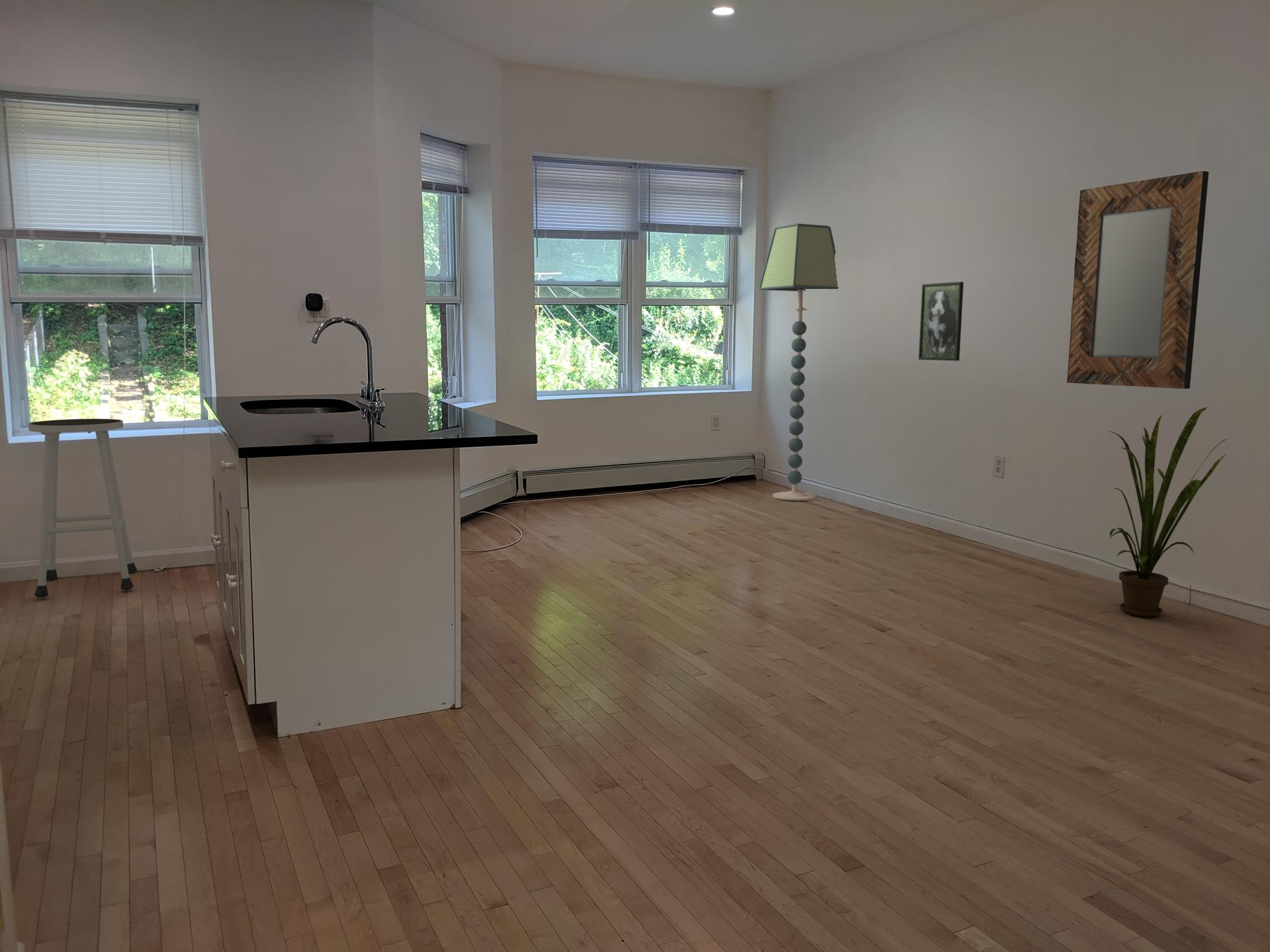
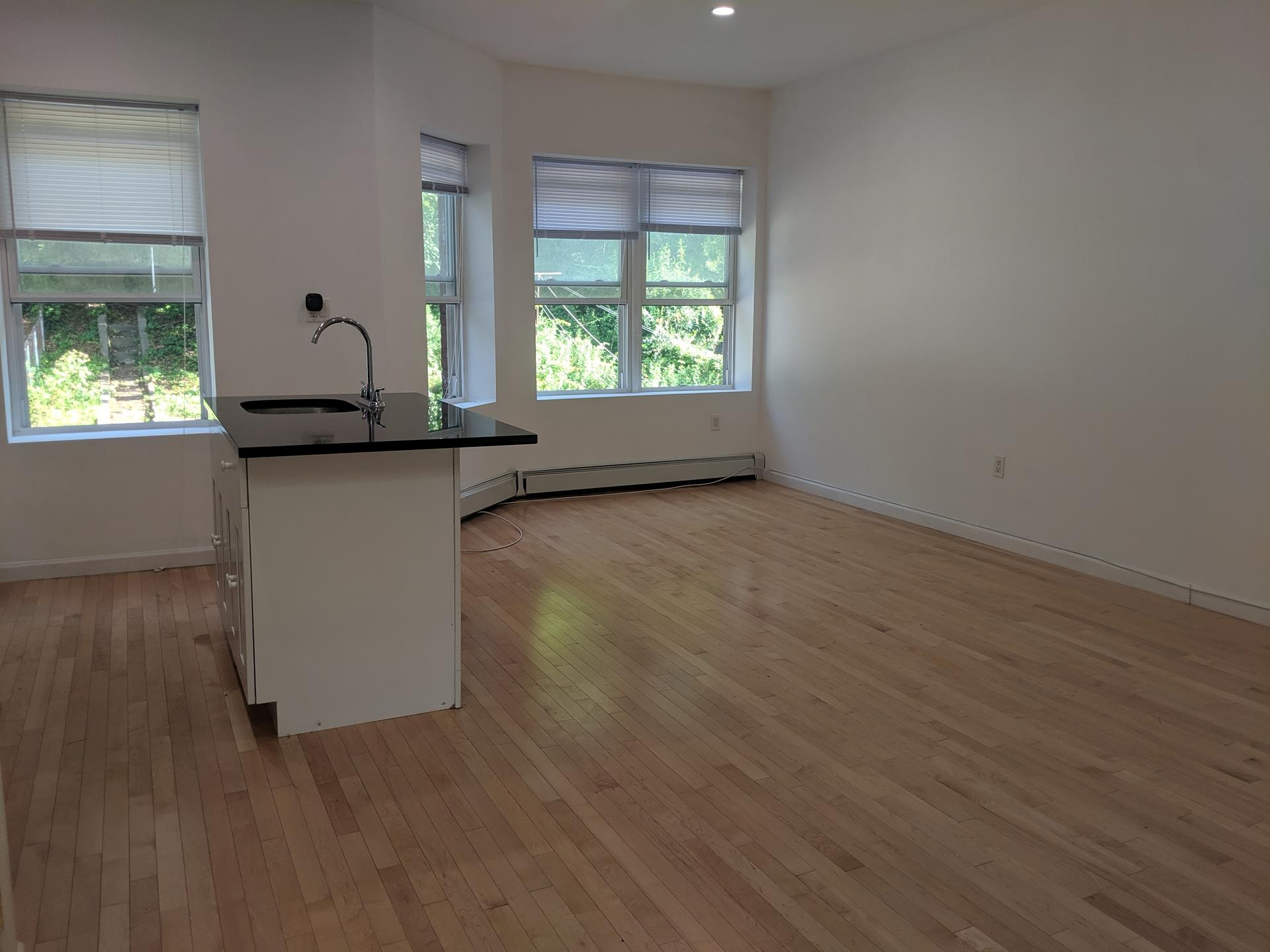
- floor lamp (798, 364)
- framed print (940, 321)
- house plant (1152, 510)
- home mirror (1132, 285)
- stool (83, 516)
